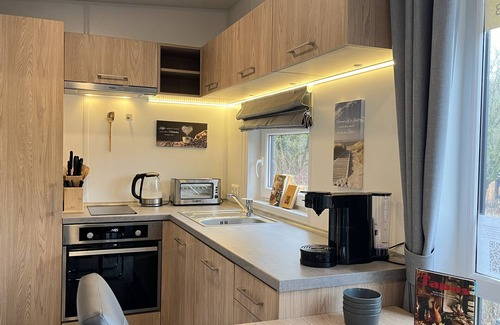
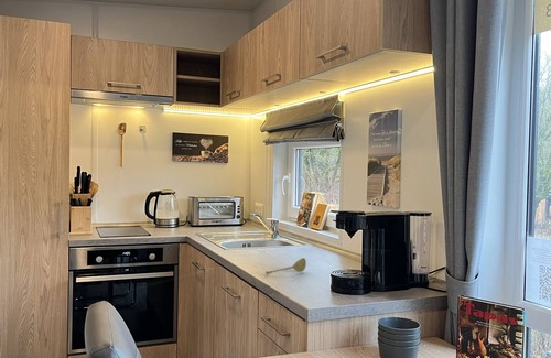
+ soupspoon (287, 268)
